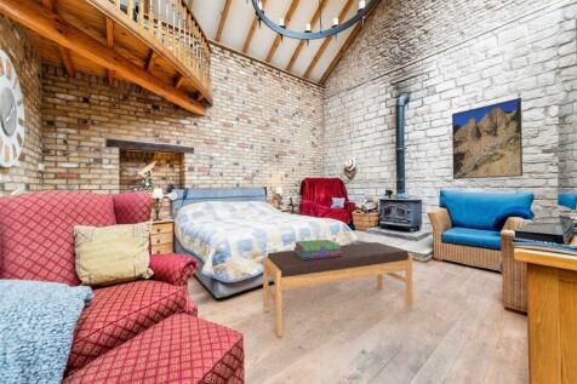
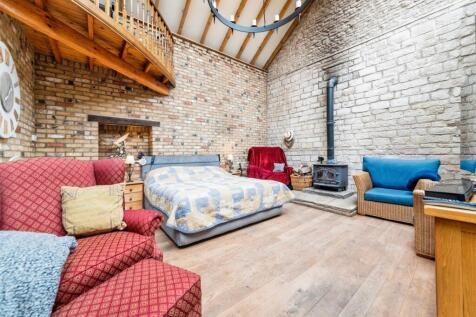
- bench (338, 279)
- stack of books (316, 248)
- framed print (484, 142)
